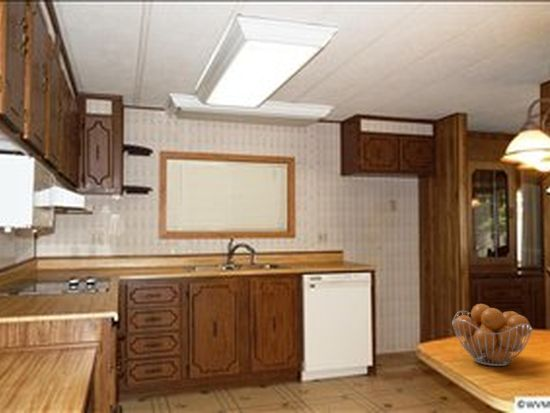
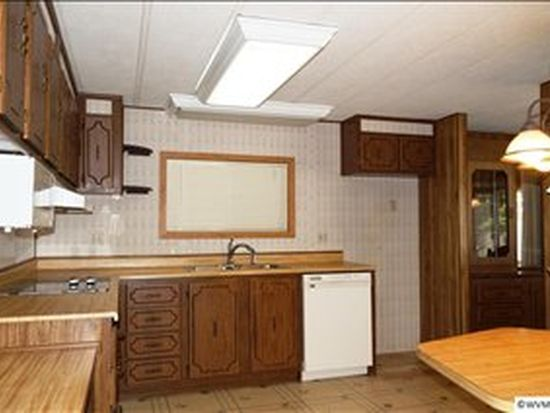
- fruit basket (490, 333)
